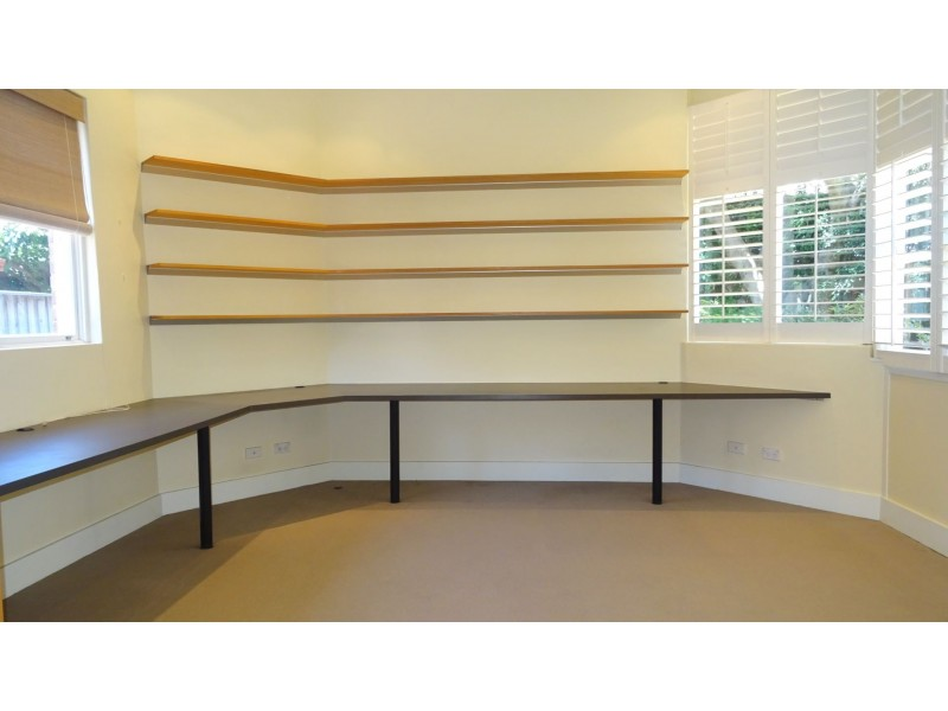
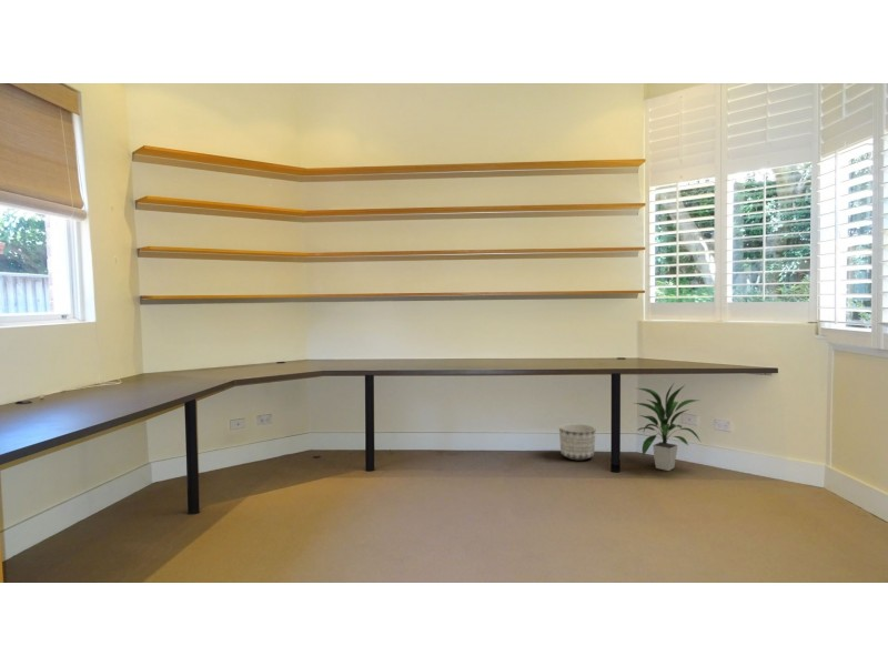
+ planter (577, 442)
+ indoor plant (662, 424)
